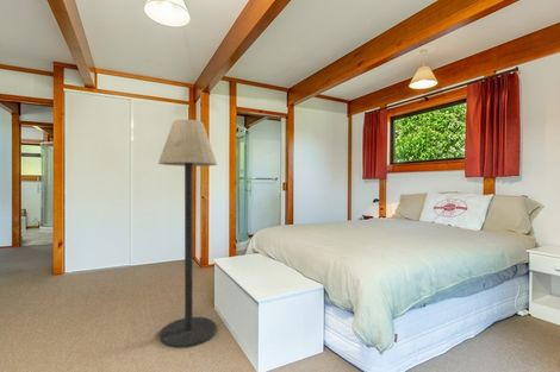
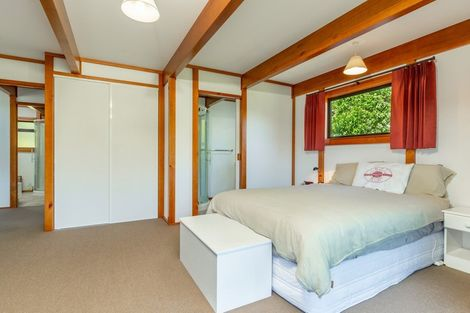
- floor lamp (188, 227)
